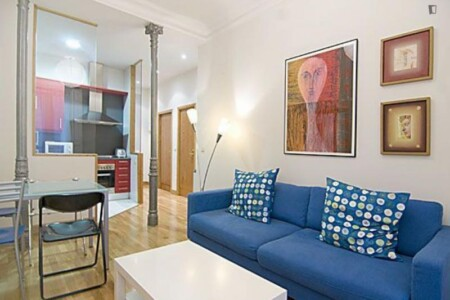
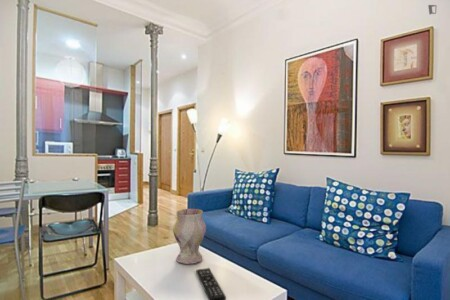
+ remote control (209, 282)
+ vase (189, 235)
